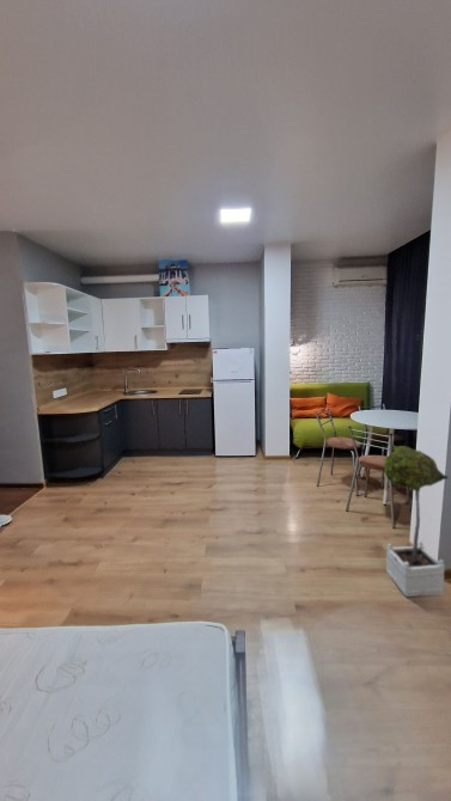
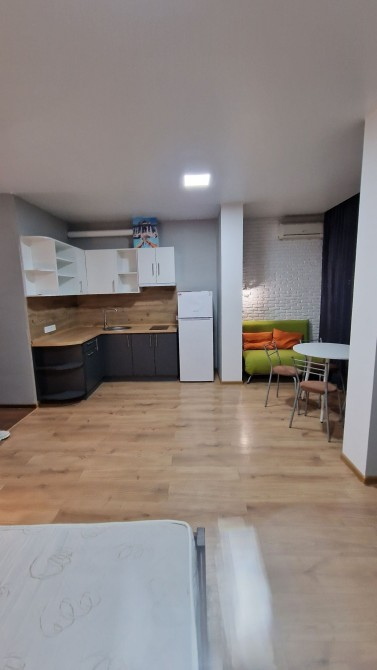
- potted tree (416, 514)
